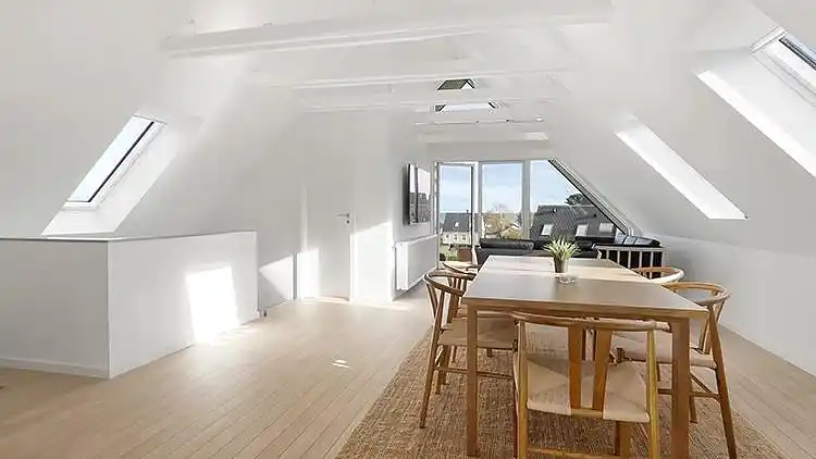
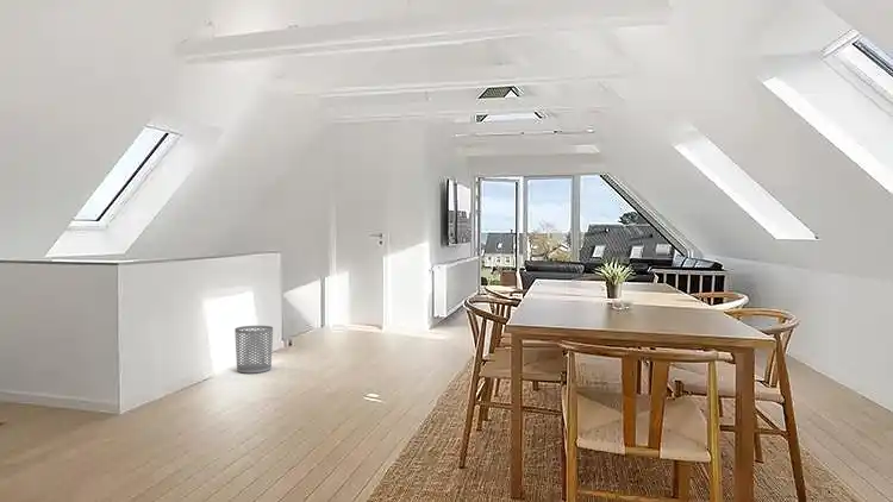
+ waste bin (254, 349)
